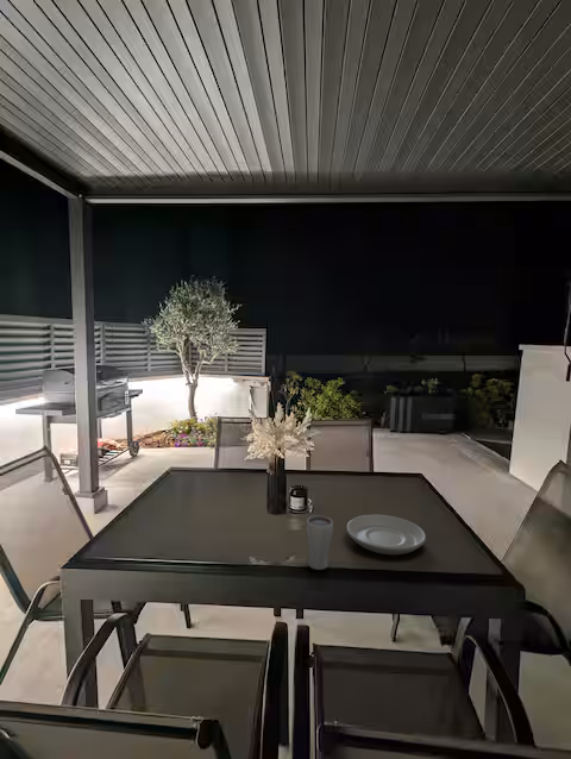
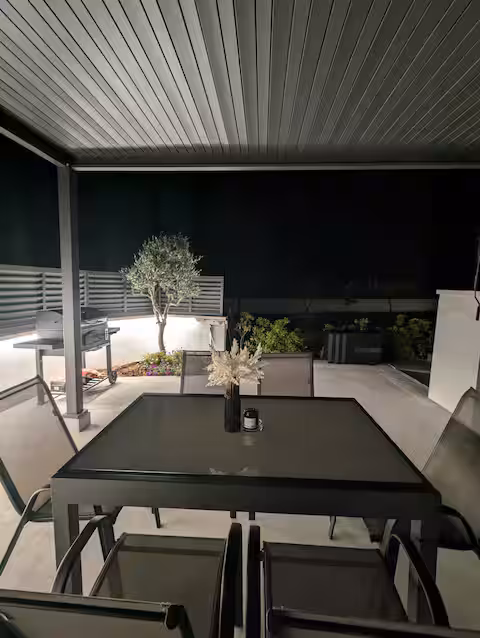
- drinking glass (319, 542)
- plate (384, 535)
